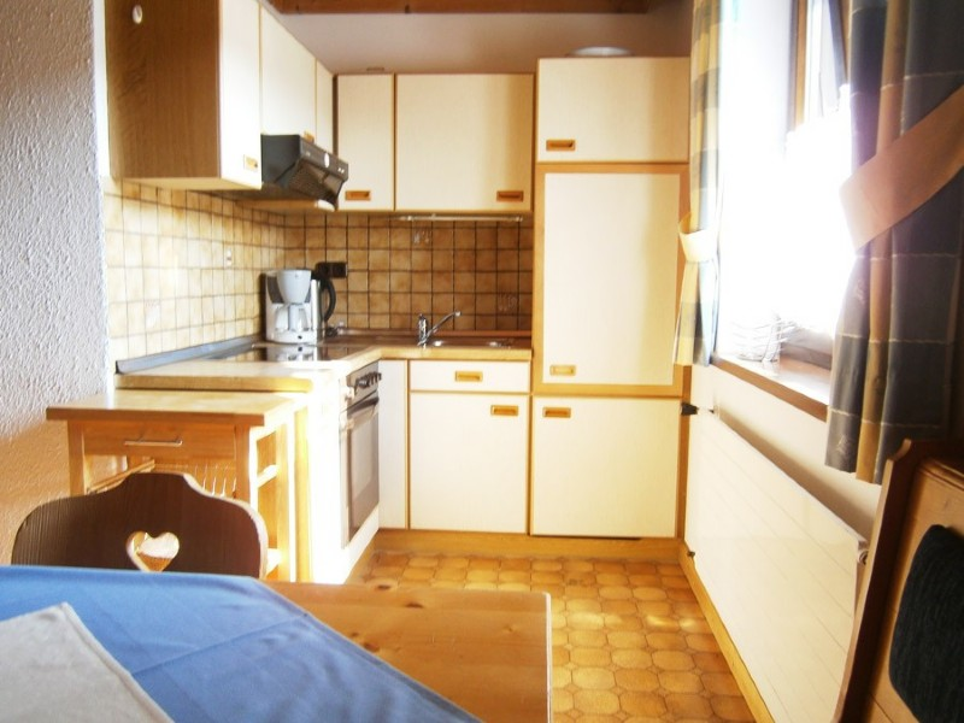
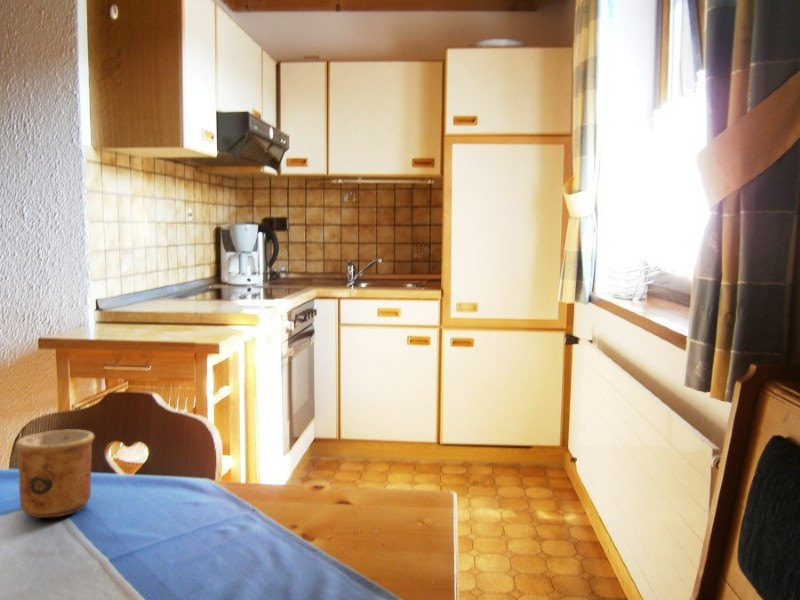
+ cup (57, 472)
